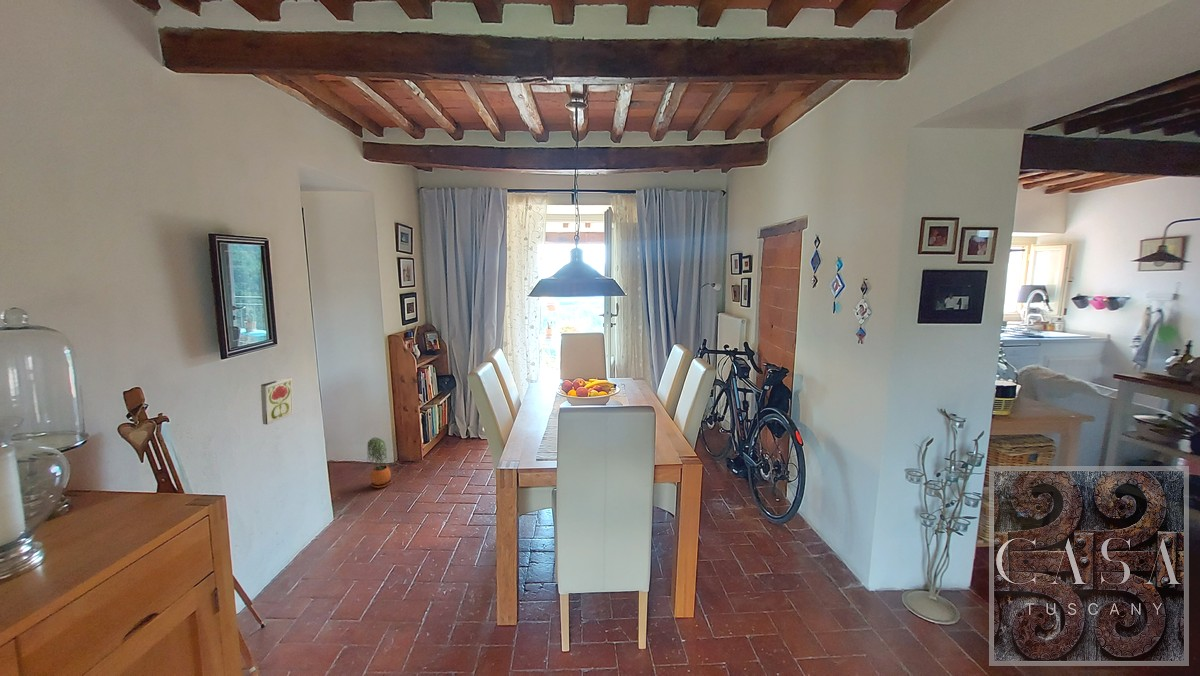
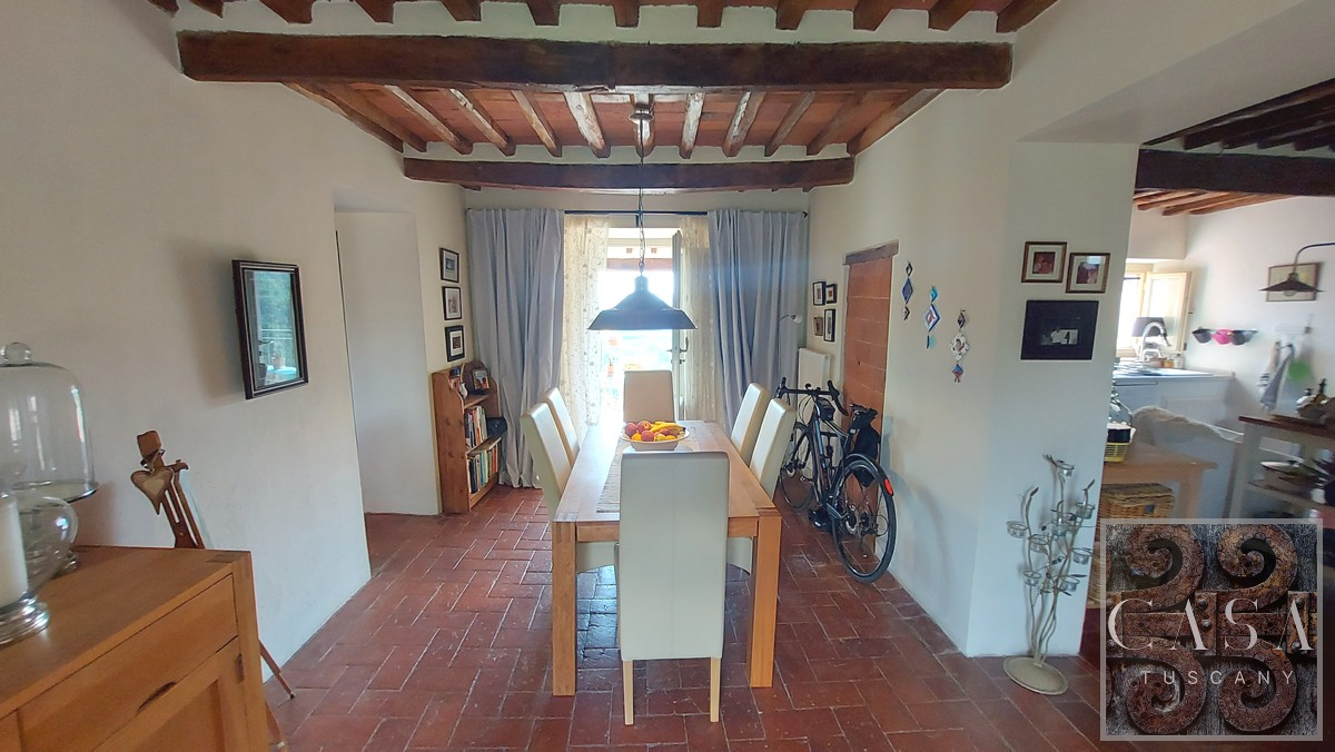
- potted plant (377, 462)
- decorative tile (278, 400)
